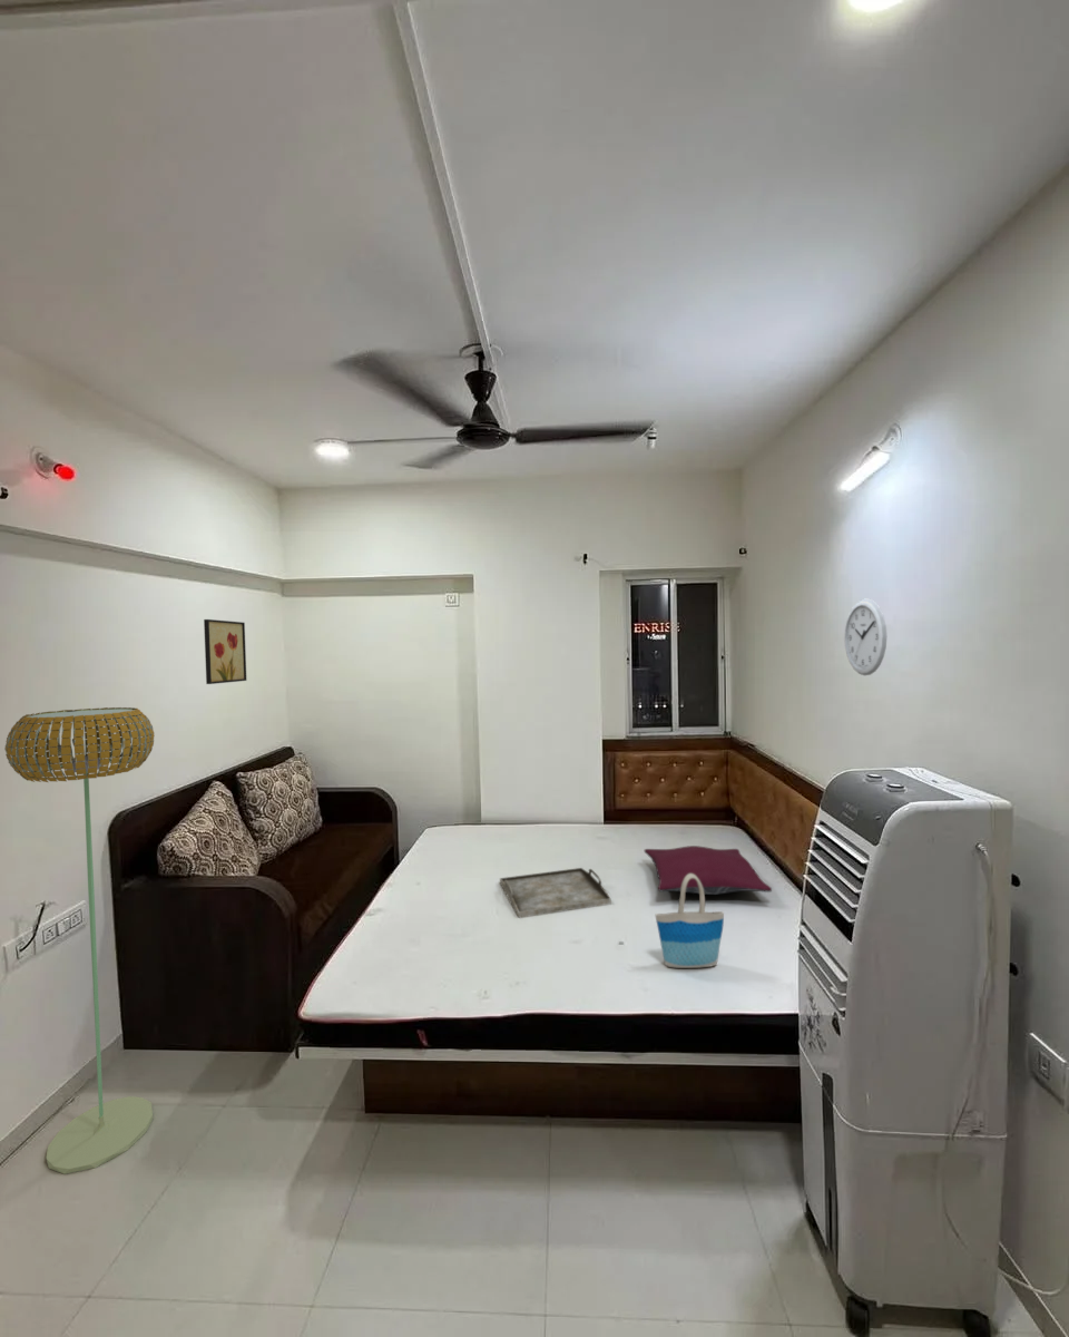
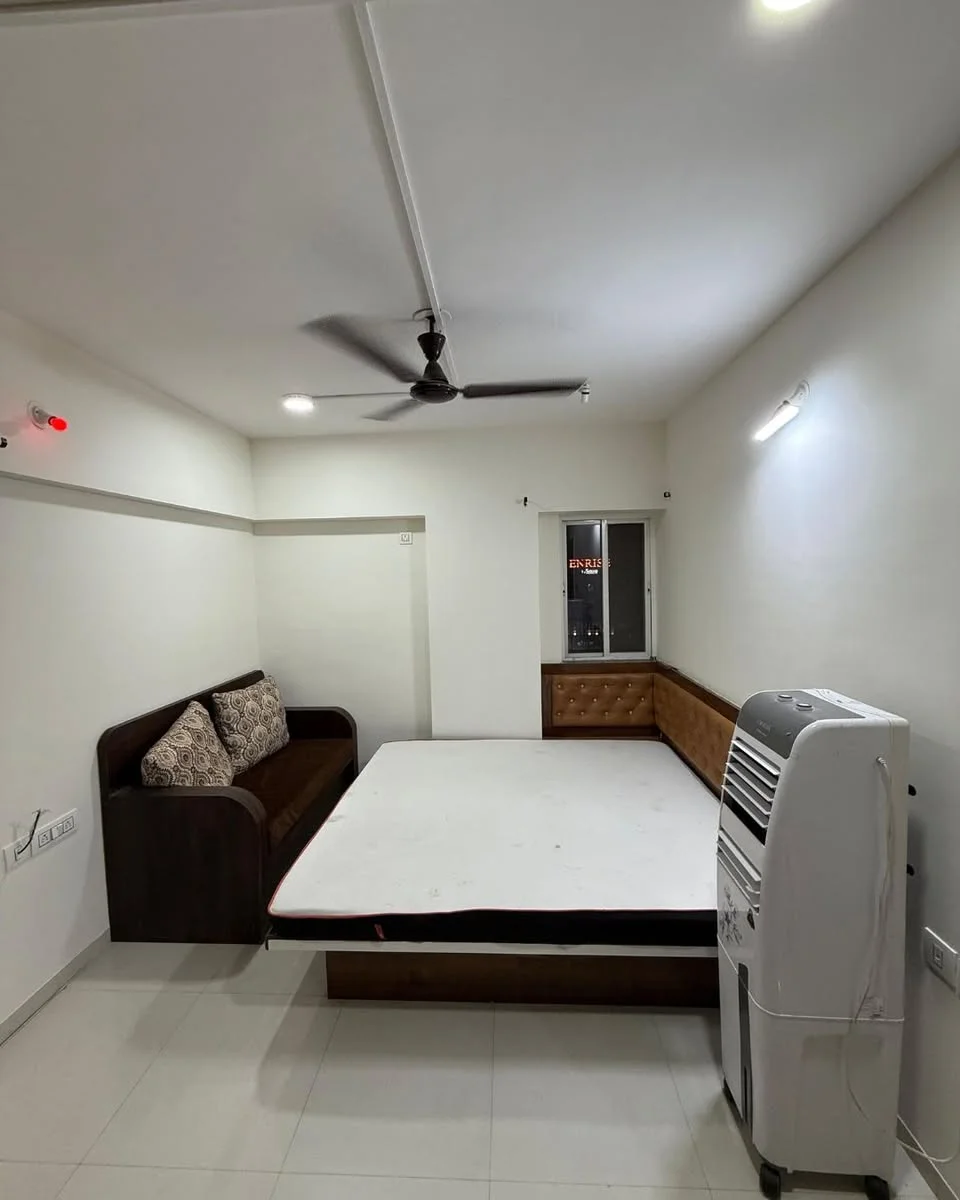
- serving tray (552, 886)
- pillow (702, 868)
- tote bag (689, 920)
- wall clock (863, 637)
- wall art (225, 651)
- floor lamp (92, 925)
